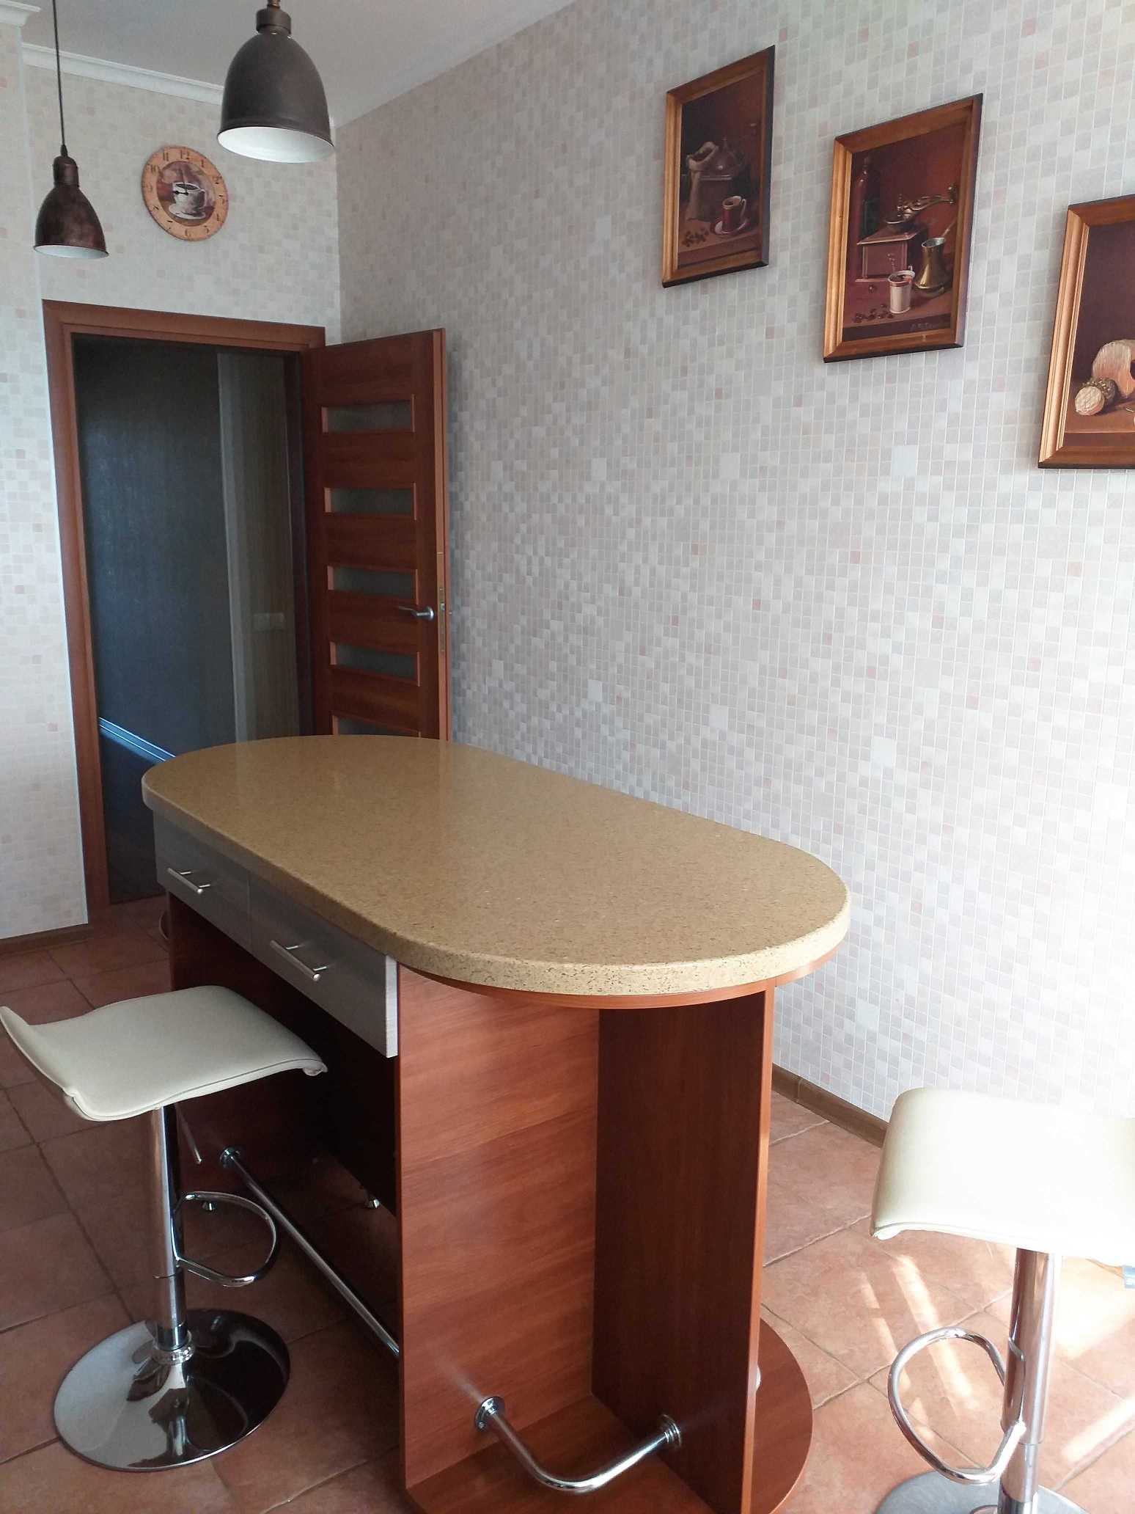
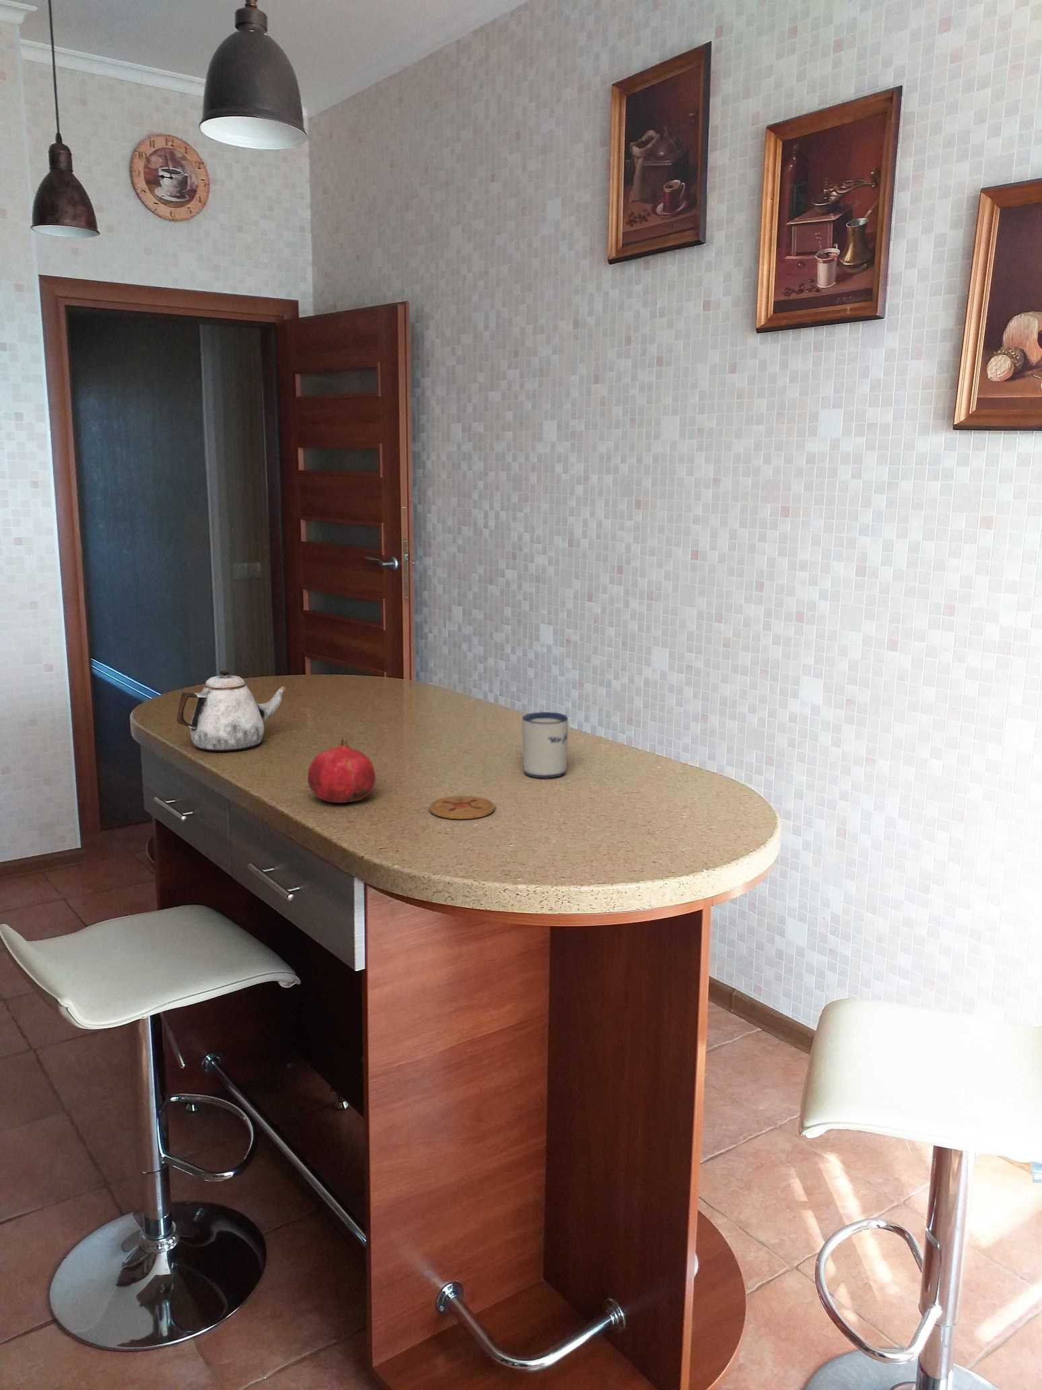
+ mug (547, 742)
+ teapot (233, 706)
+ coaster (462, 807)
+ fruit (341, 769)
